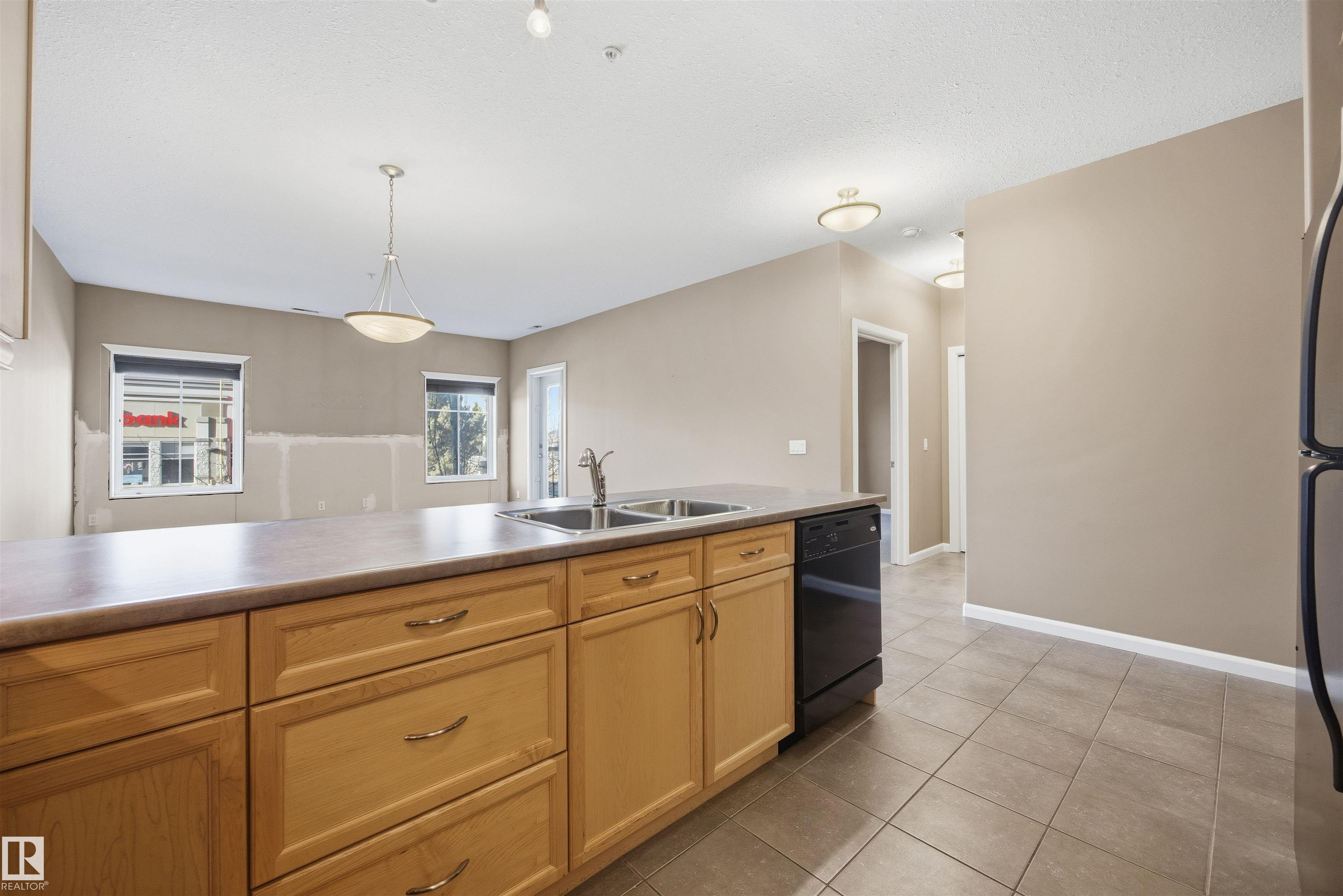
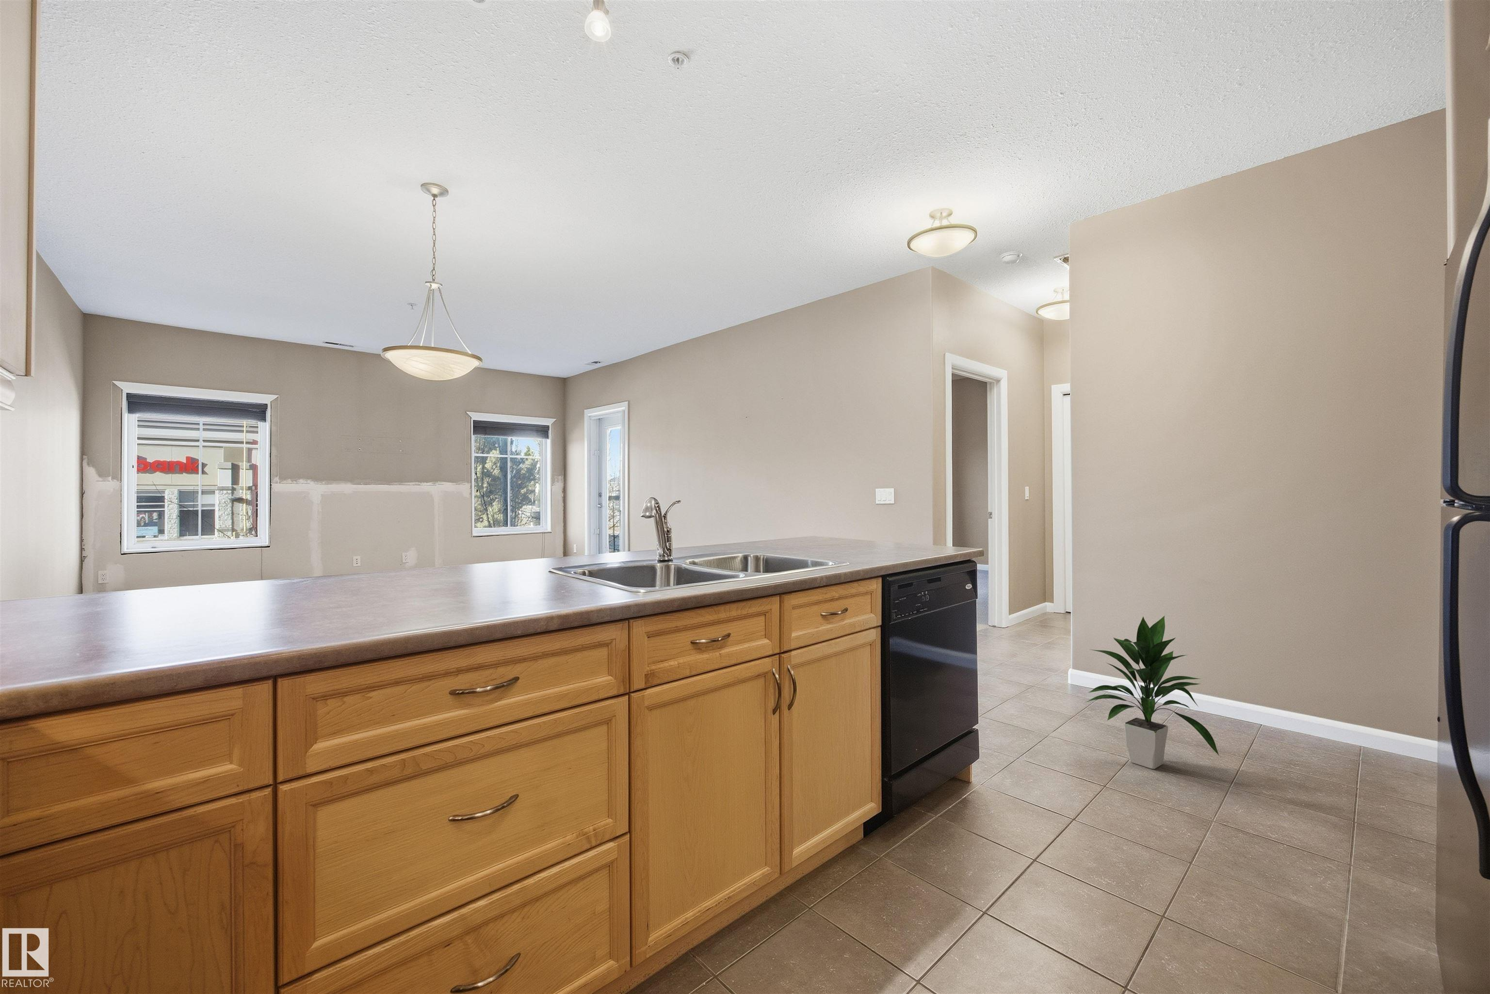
+ indoor plant (1149, 692)
